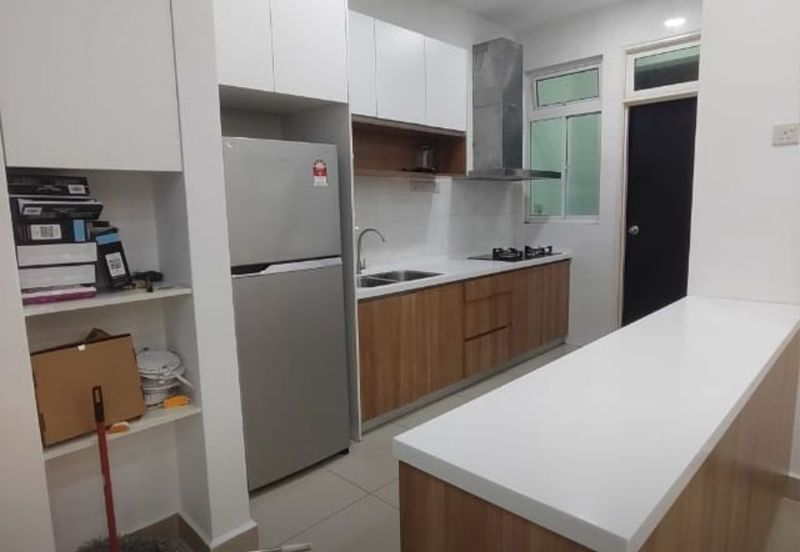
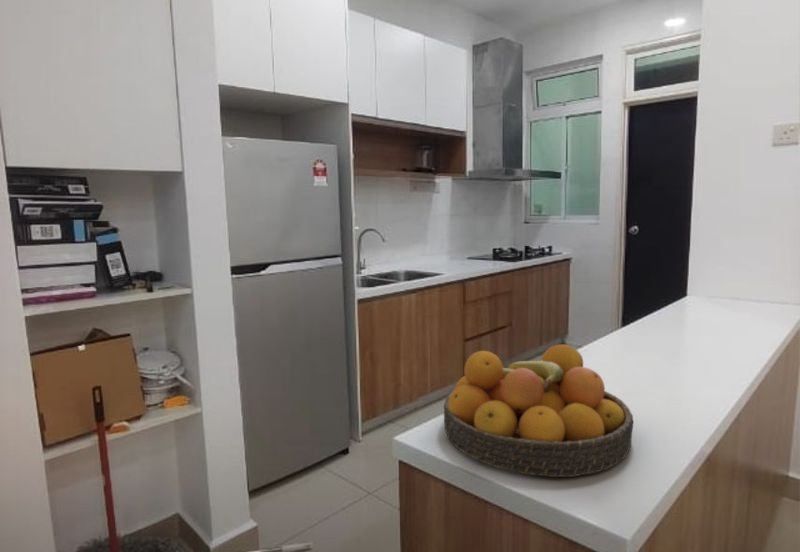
+ fruit bowl (533, 392)
